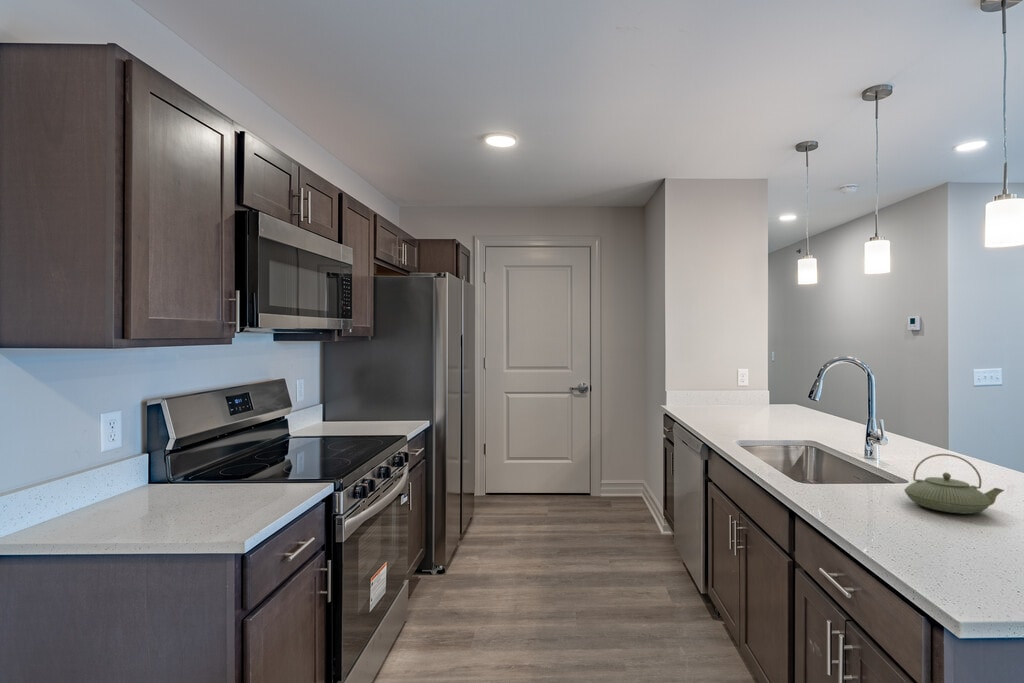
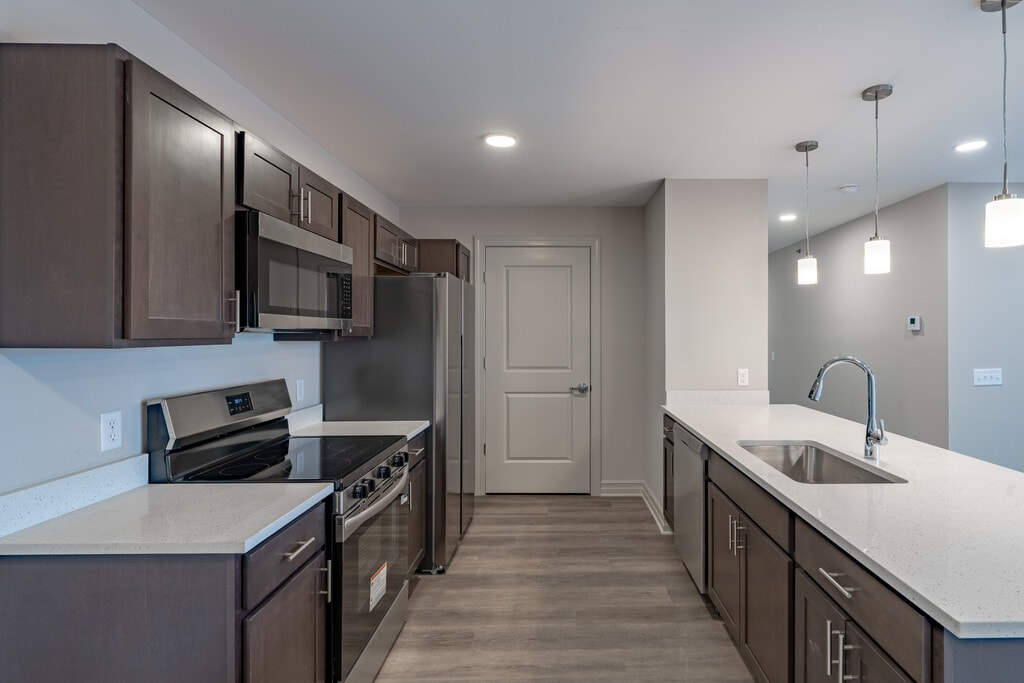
- teapot (952, 481)
